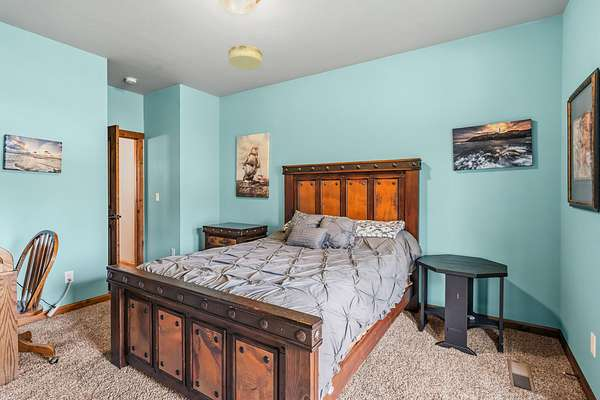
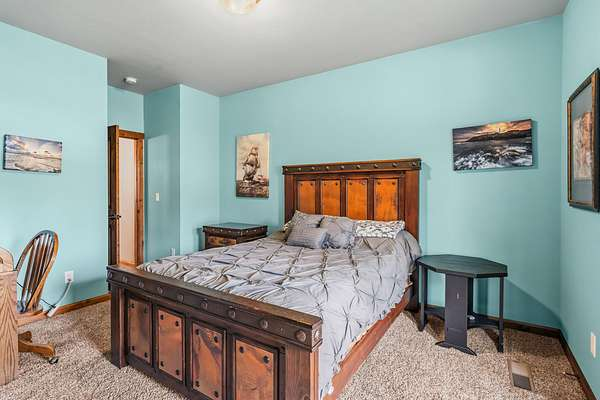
- ceiling light (245, 58)
